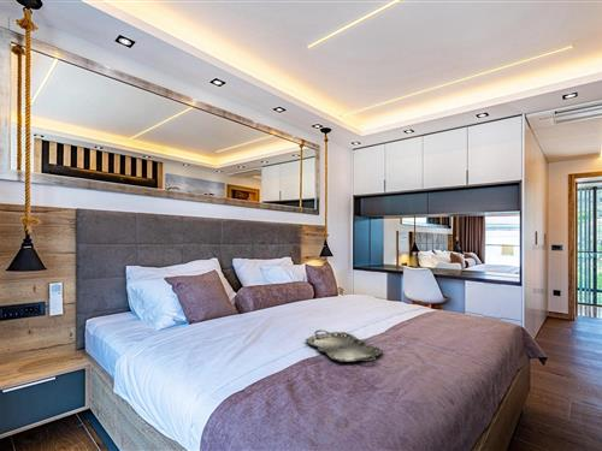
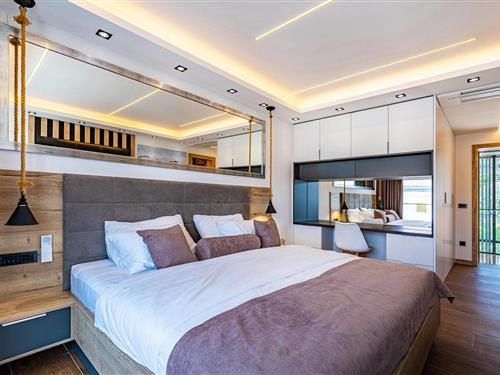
- serving tray (342, 345)
